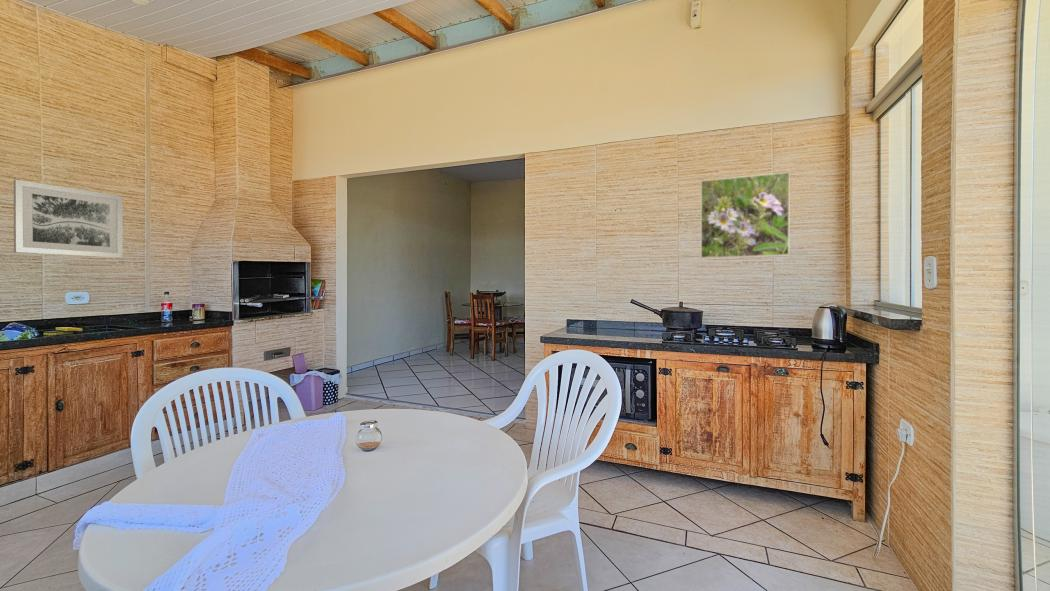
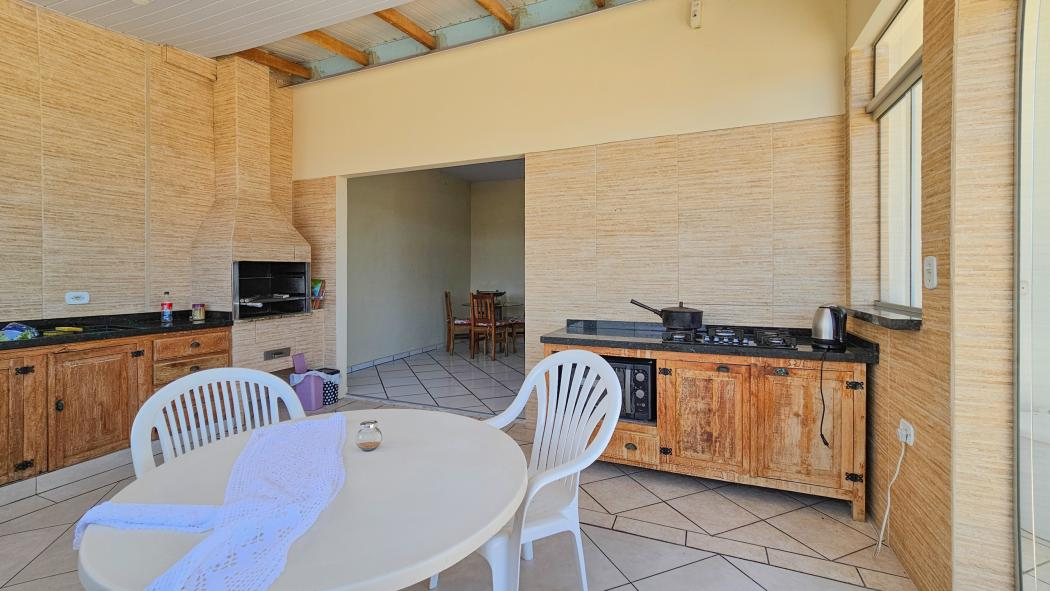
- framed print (743, 217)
- wall art (72, 221)
